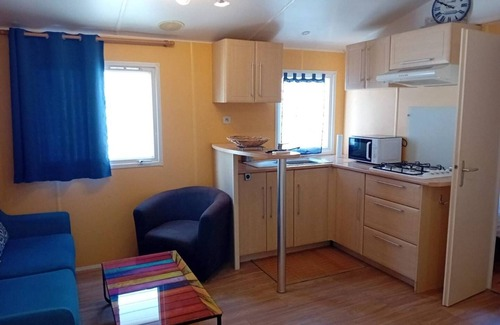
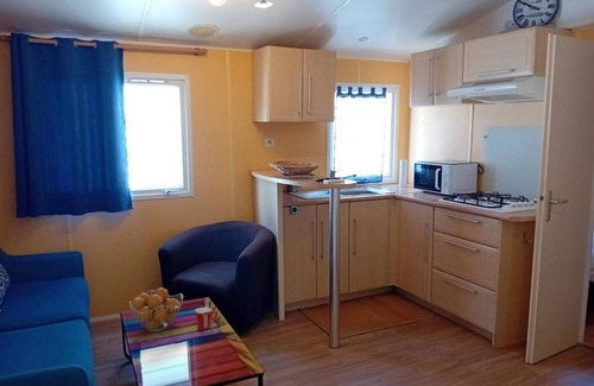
+ fruit basket (156, 309)
+ mug (207, 317)
